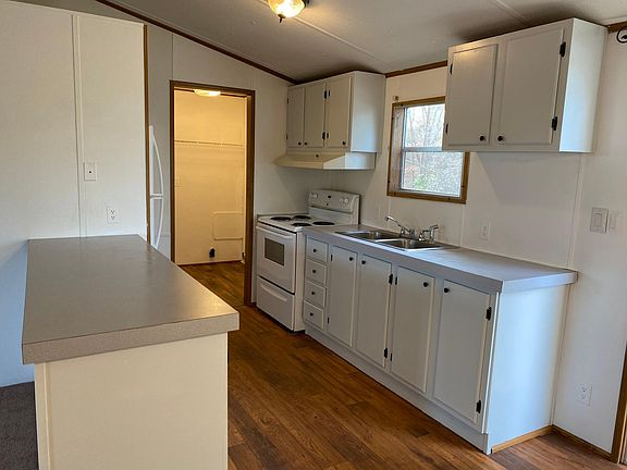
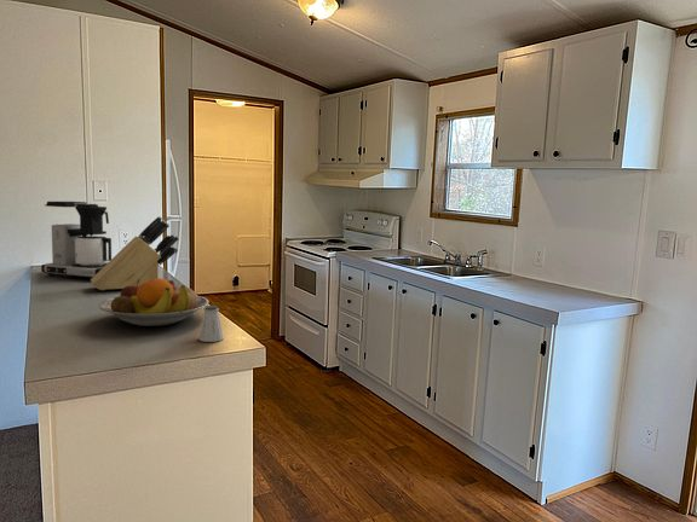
+ knife block (136, 251)
+ coffee maker (82, 239)
+ fruit bowl (155, 298)
+ saltshaker (211, 323)
